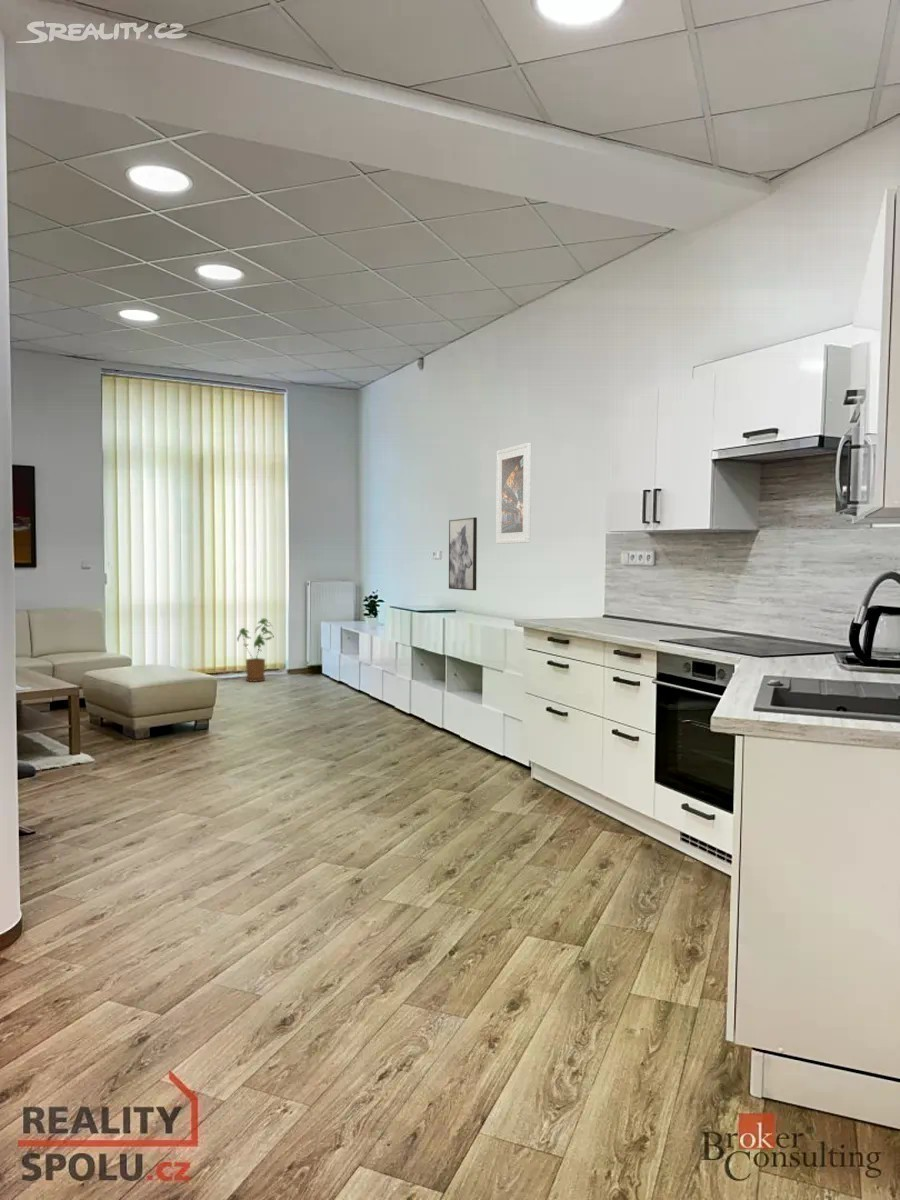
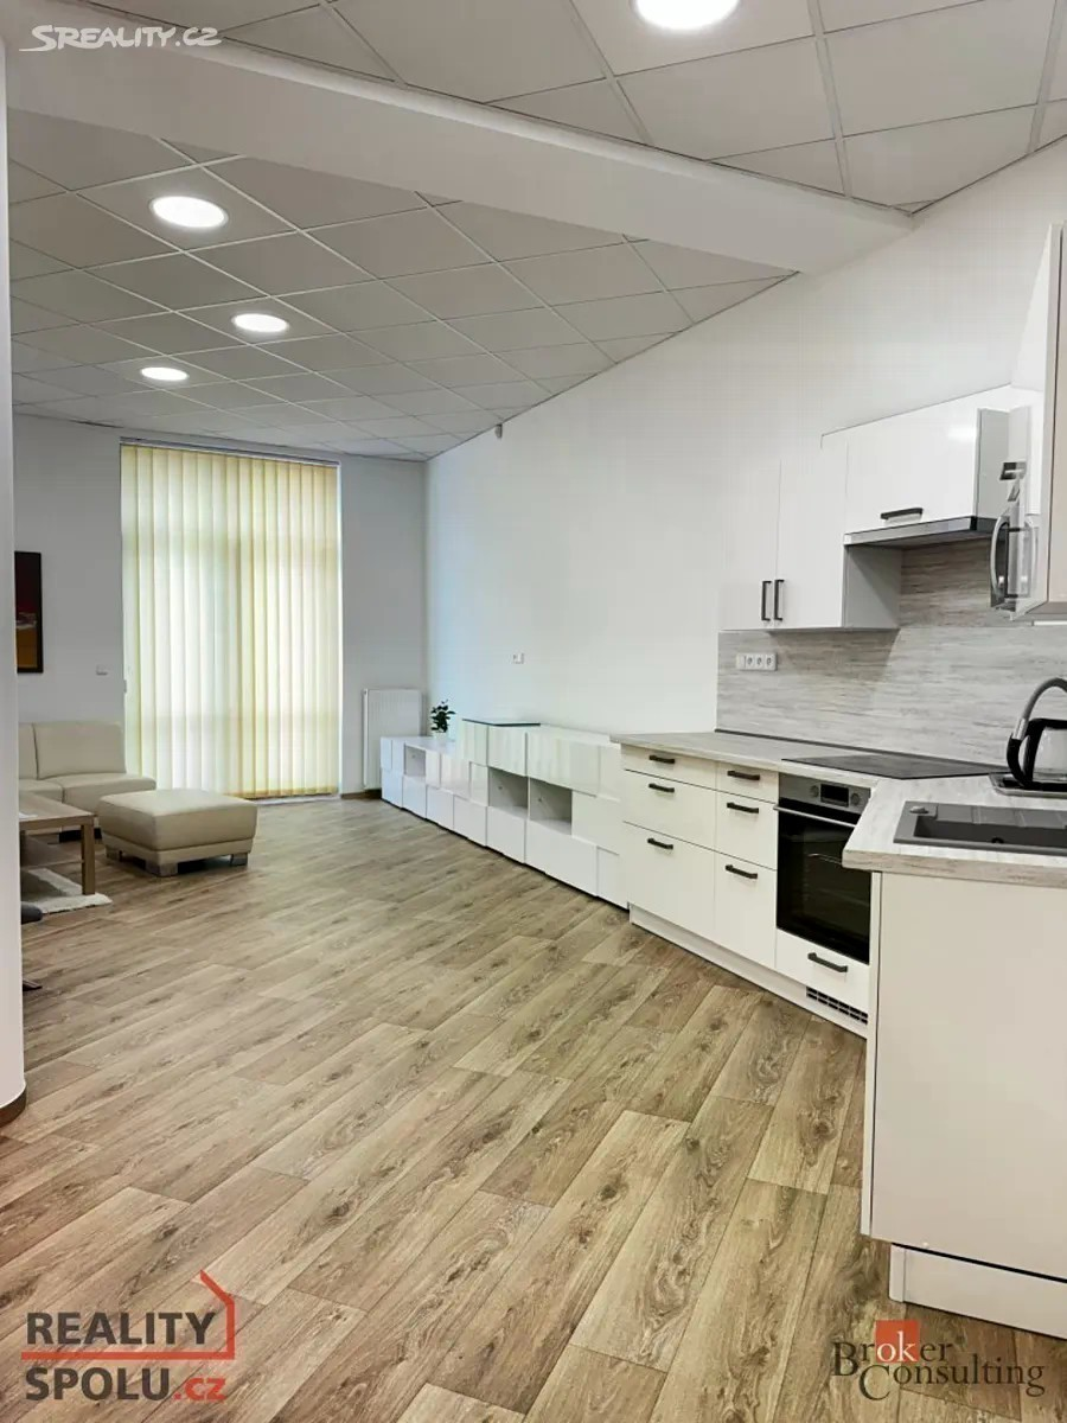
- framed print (512, 495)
- house plant (258, 650)
- wall art (462, 554)
